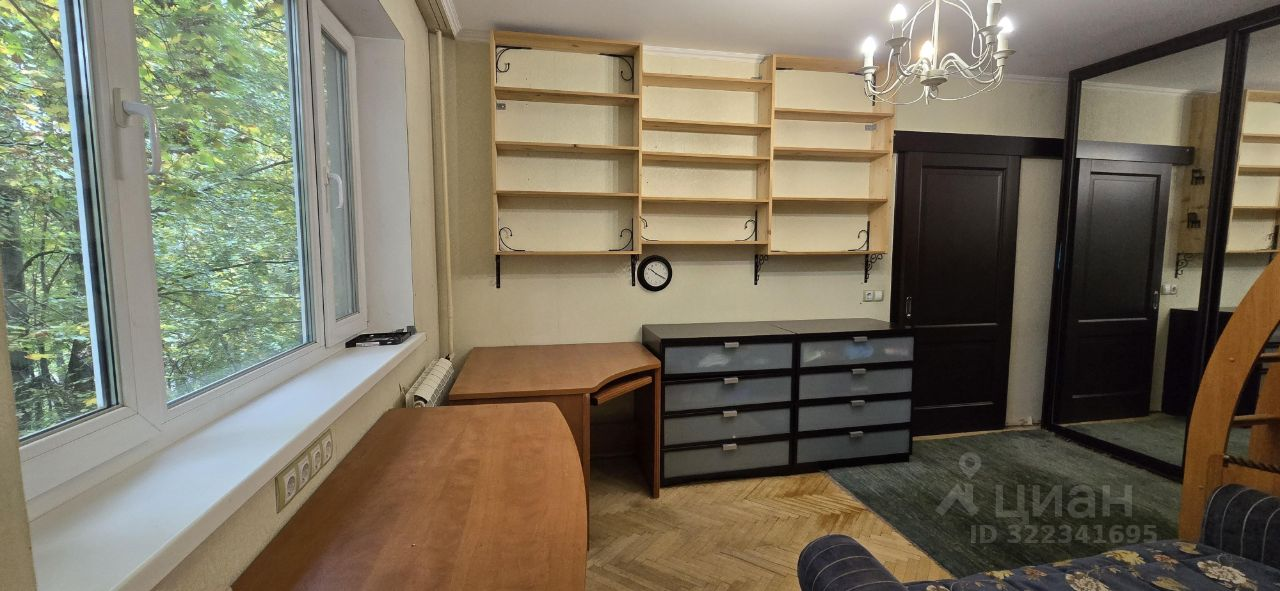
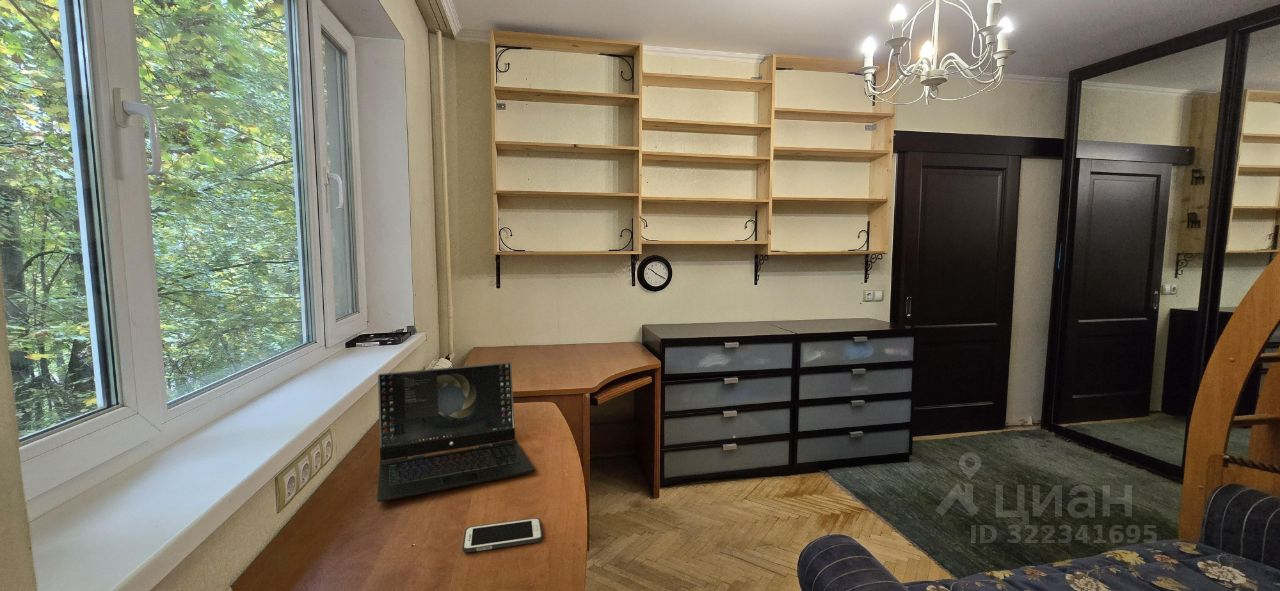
+ laptop (454, 423)
+ cell phone (503, 534)
